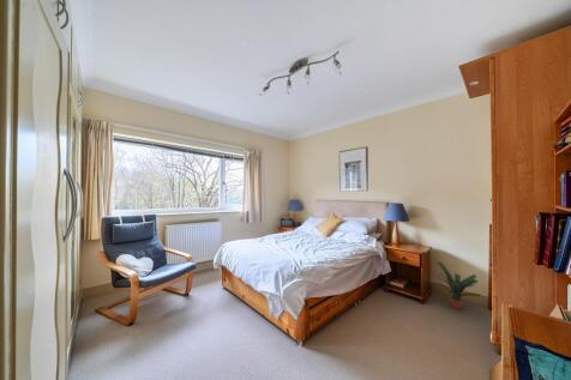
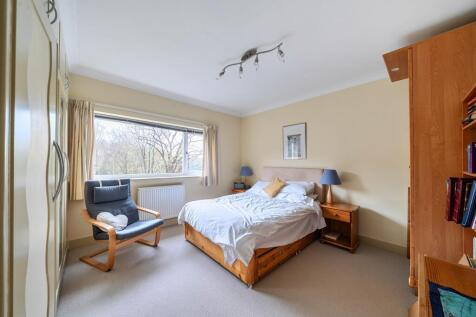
- potted plant (455, 286)
